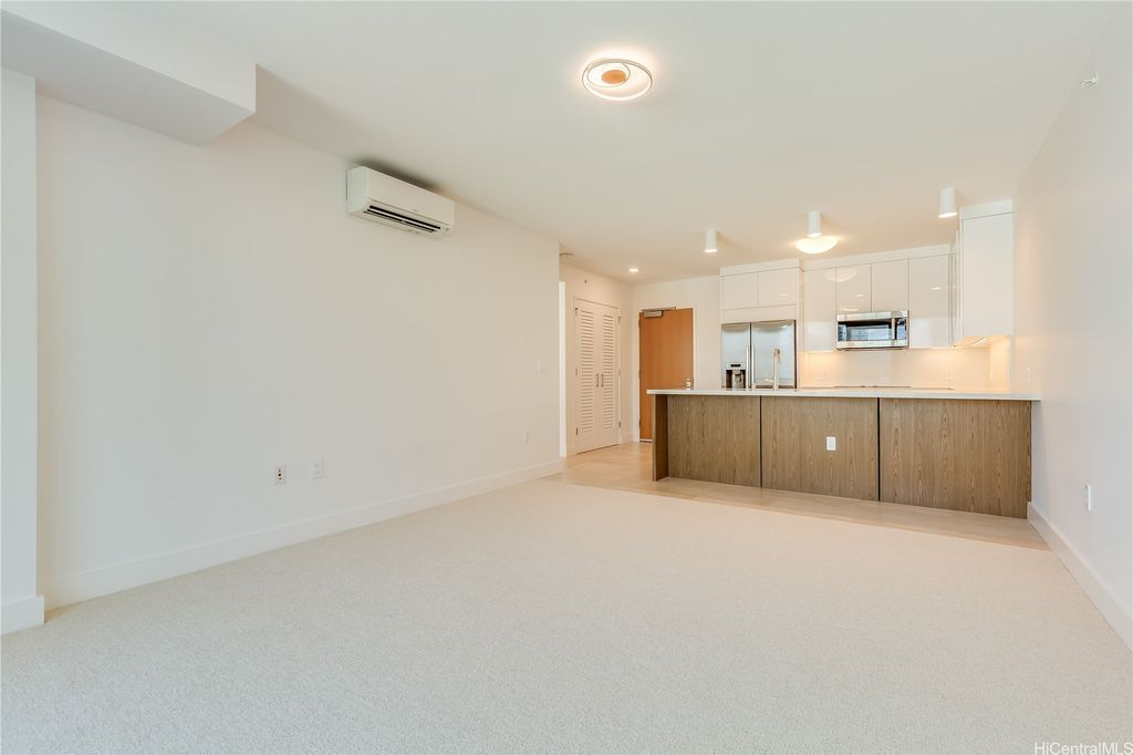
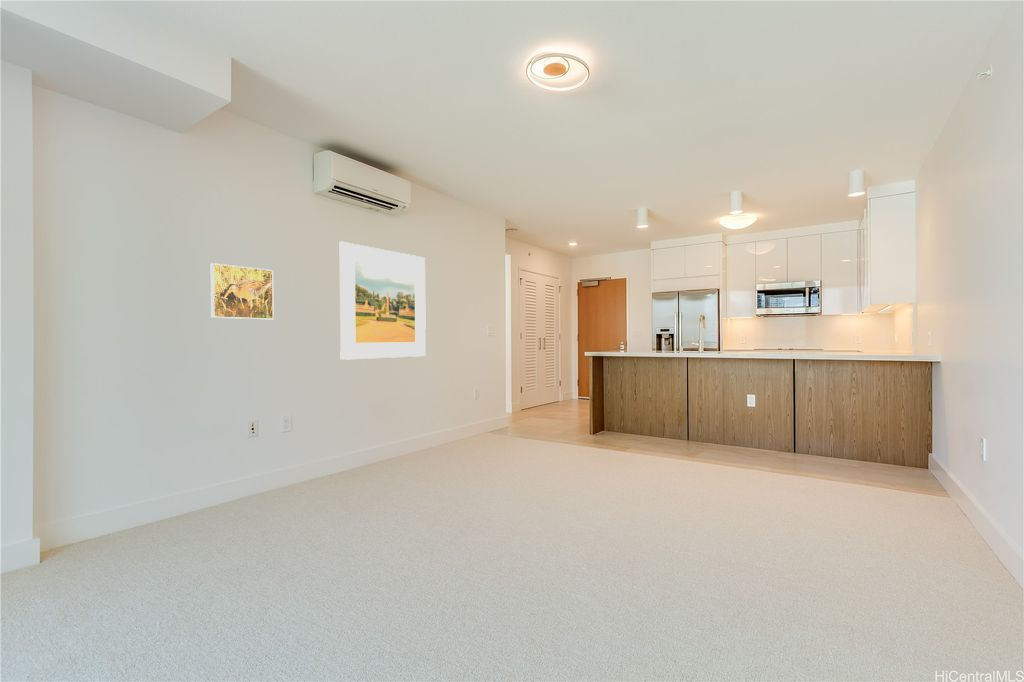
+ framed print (243, 292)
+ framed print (386, 304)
